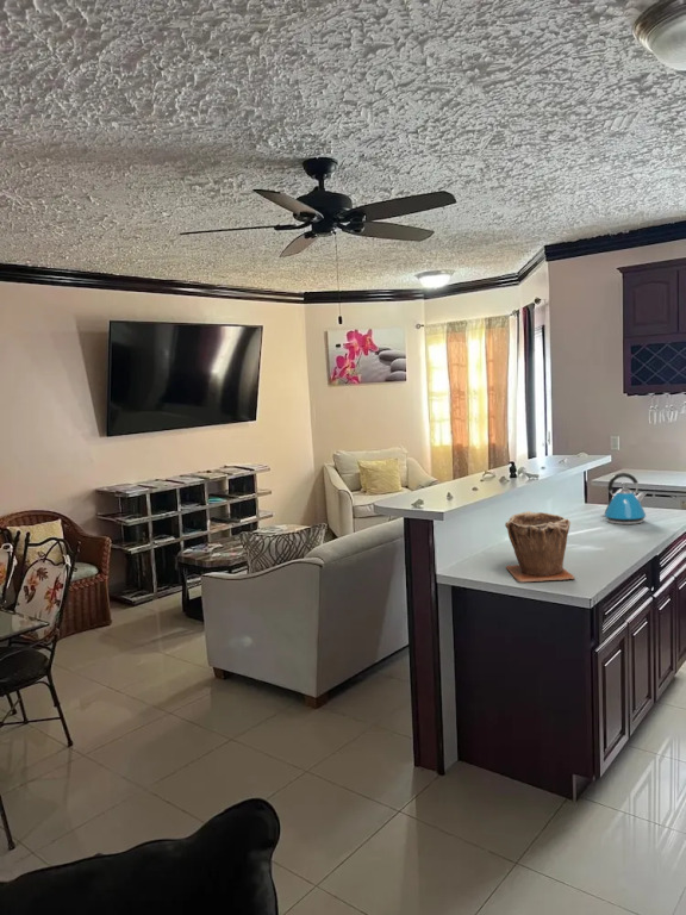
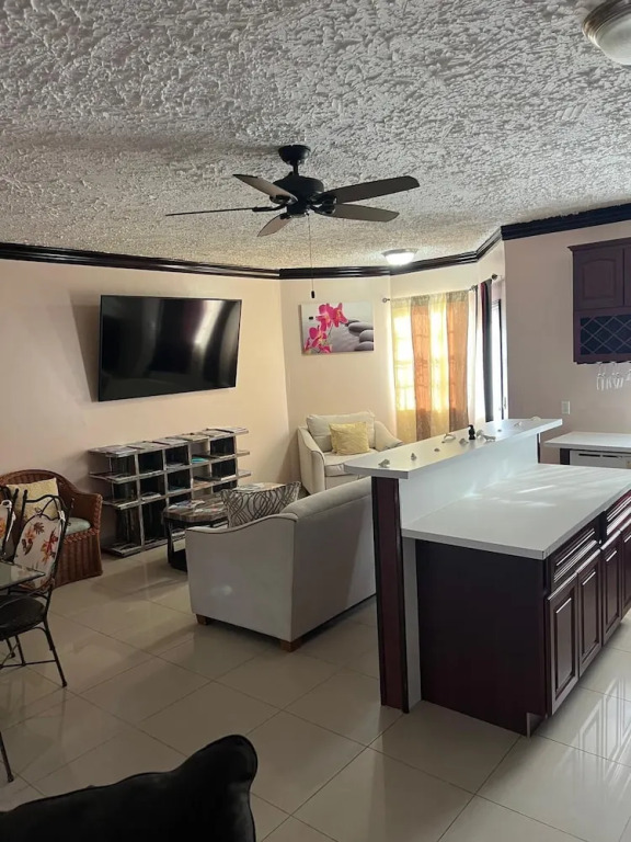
- plant pot (537, 544)
- kettle (623, 497)
